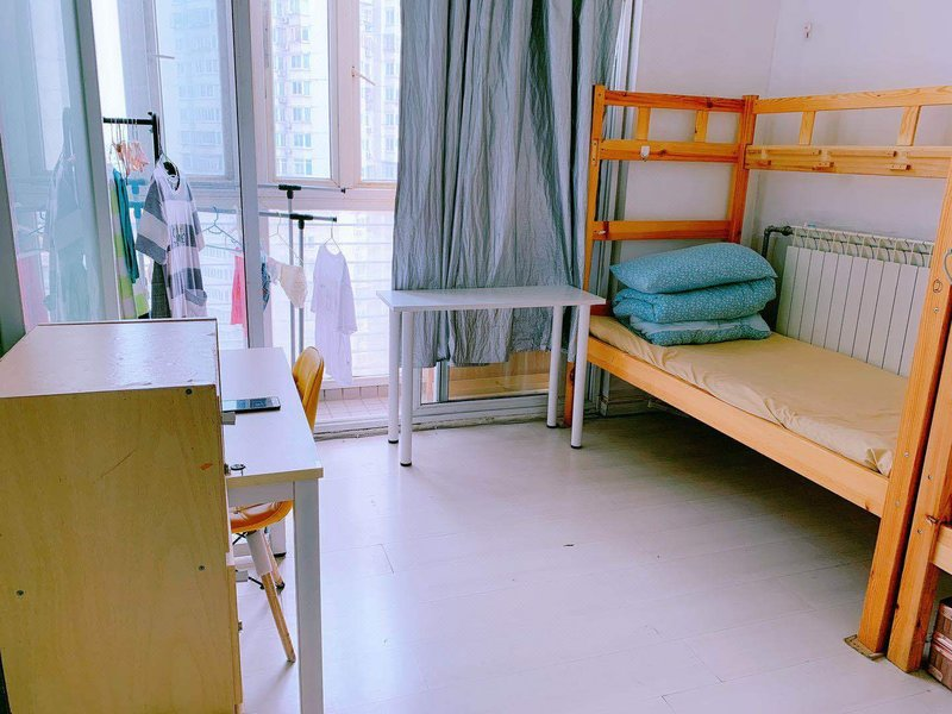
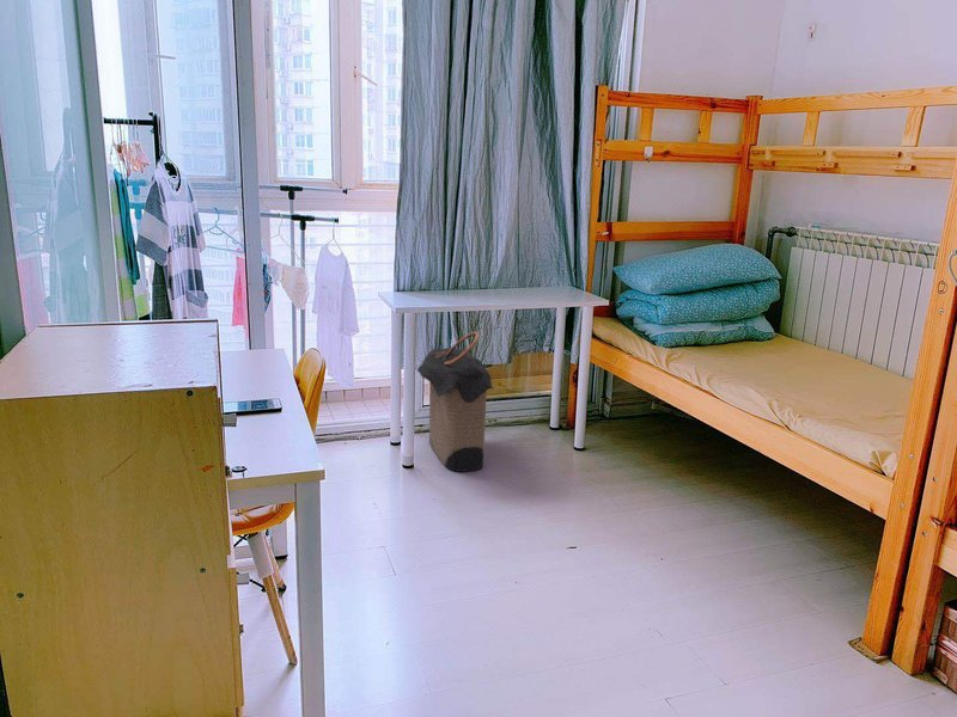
+ laundry hamper (453, 392)
